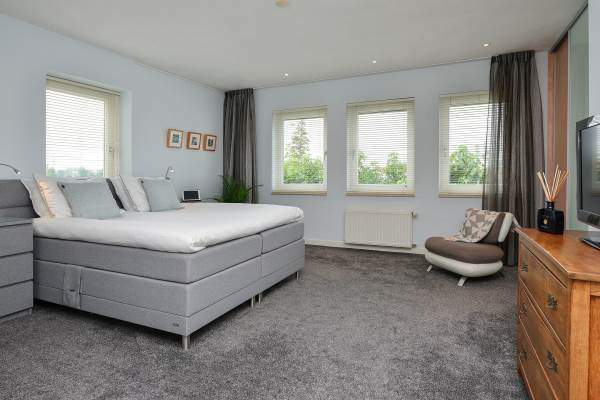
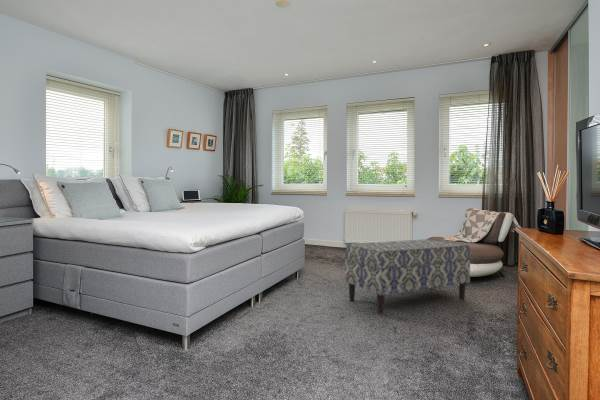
+ bench (407, 271)
